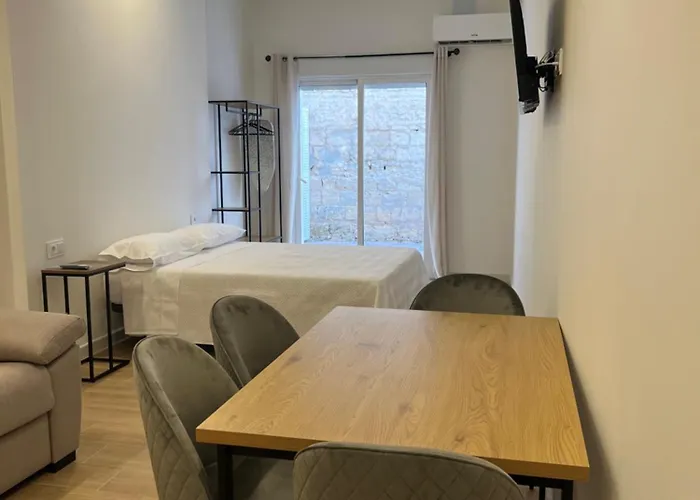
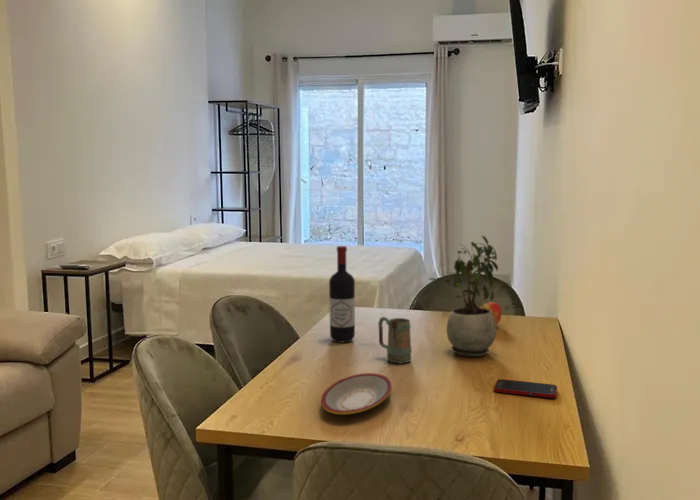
+ wine bottle (342, 293)
+ apple (491, 311)
+ cell phone (525, 388)
+ mug (394, 338)
+ potted plant (472, 292)
+ plate (357, 396)
